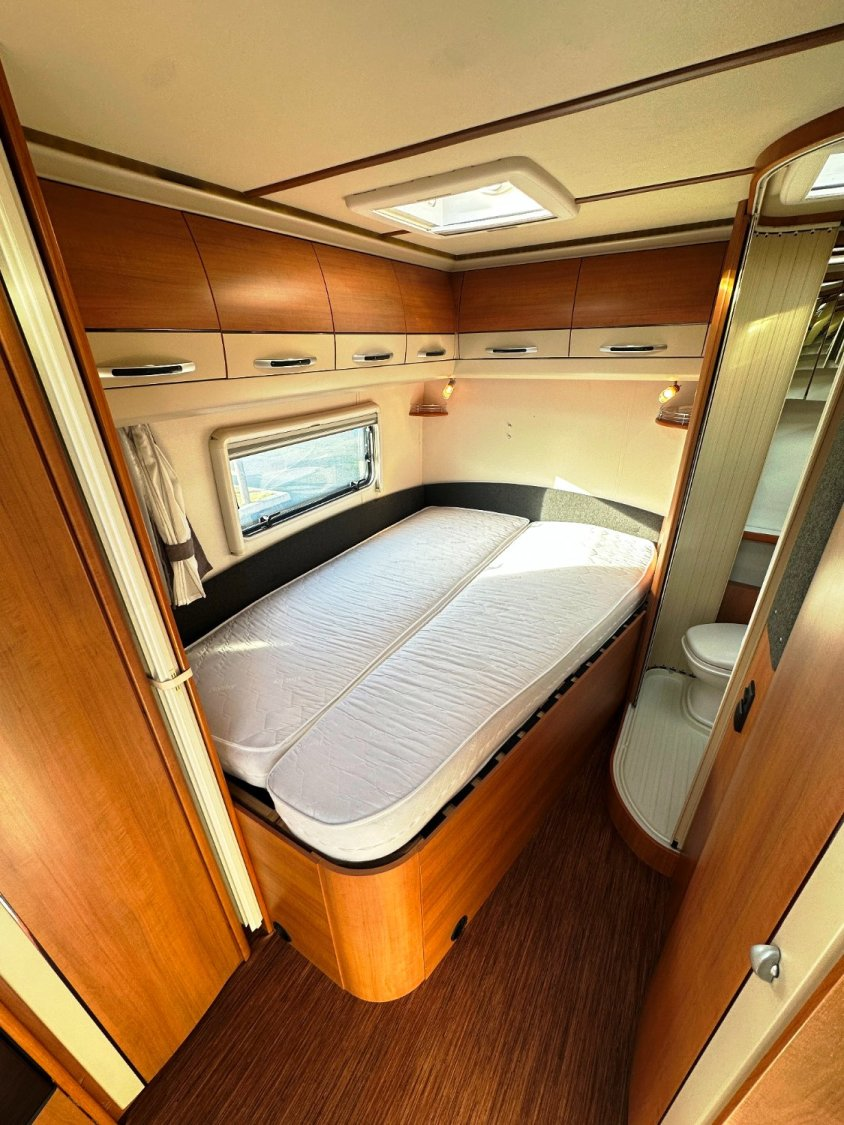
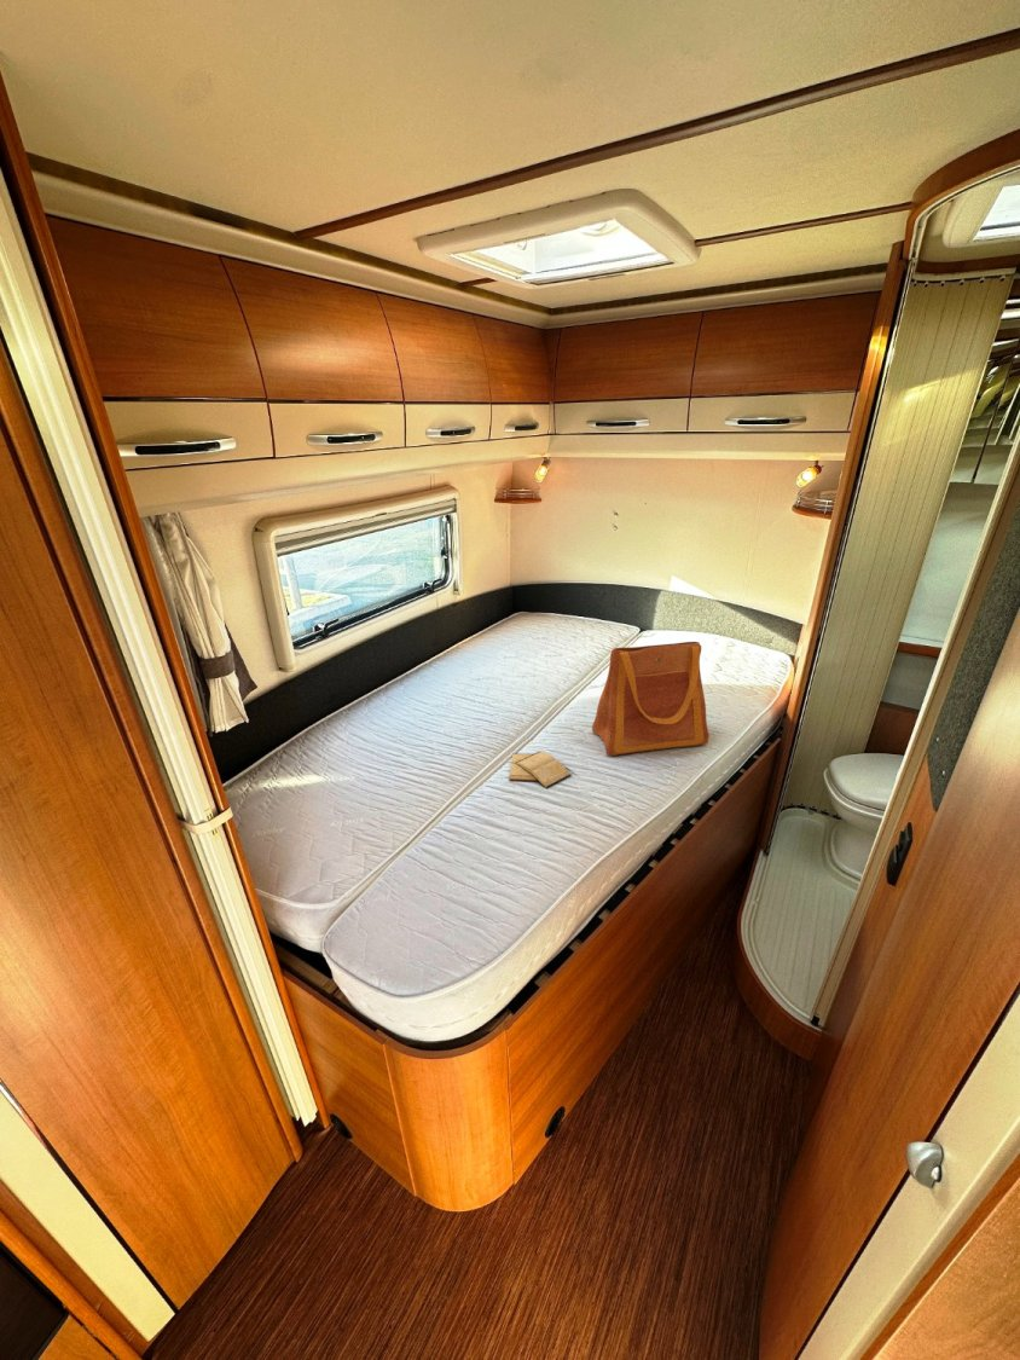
+ tote bag (653, 694)
+ diary (538, 765)
